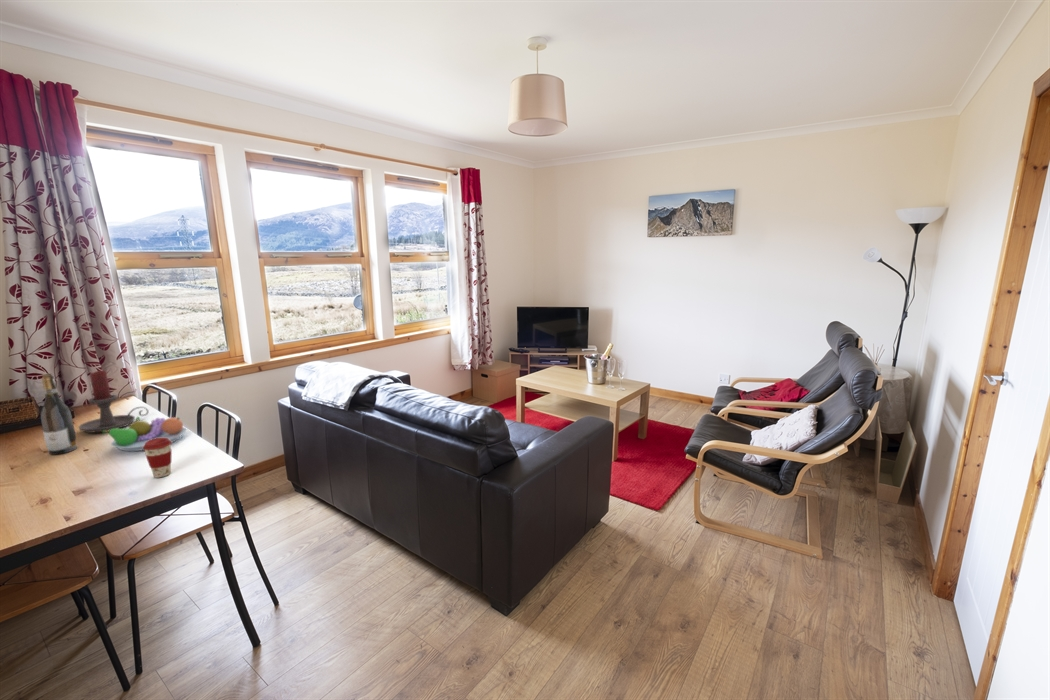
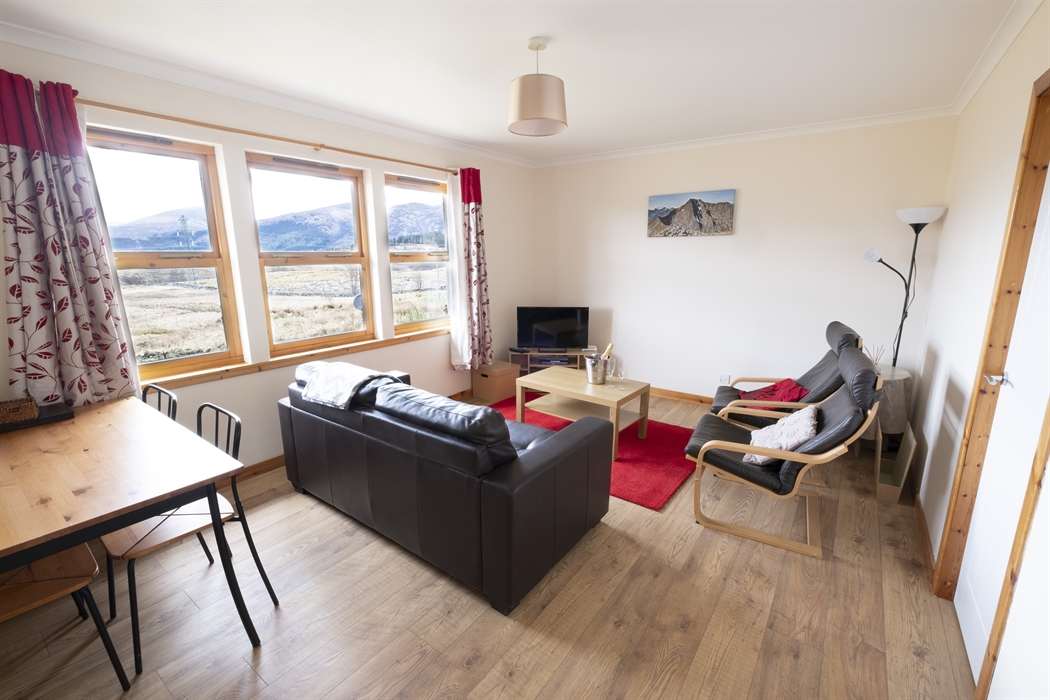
- fruit bowl (146, 430)
- wine bottle (55, 413)
- candle holder (111, 397)
- coffee cup (159, 457)
